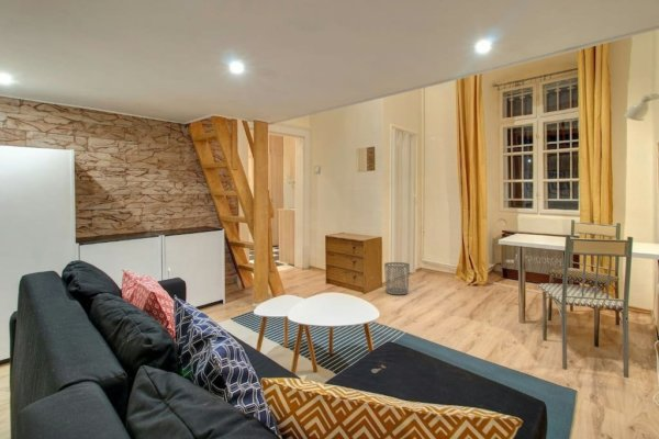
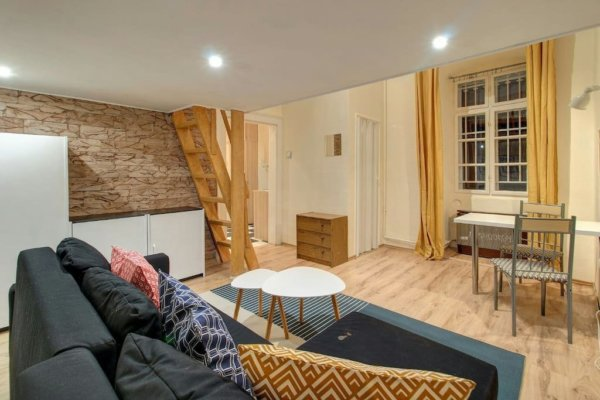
- waste bin (396, 278)
